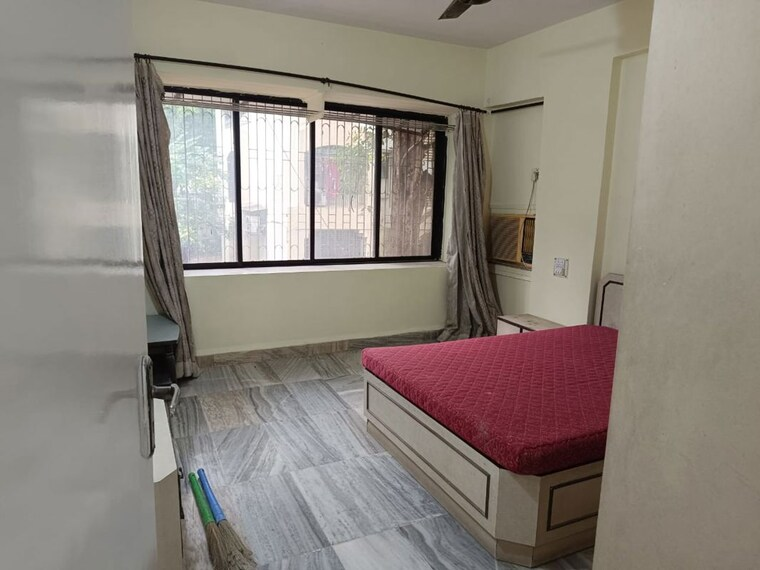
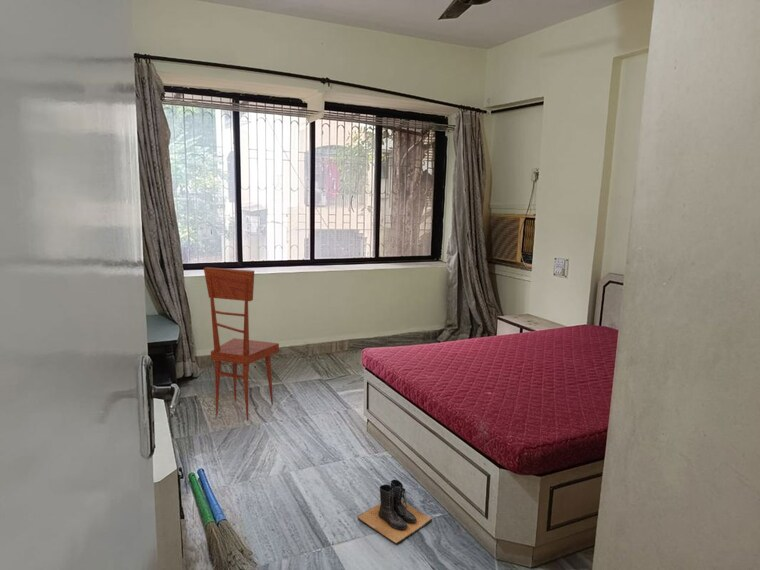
+ boots (395, 504)
+ chair (241, 339)
